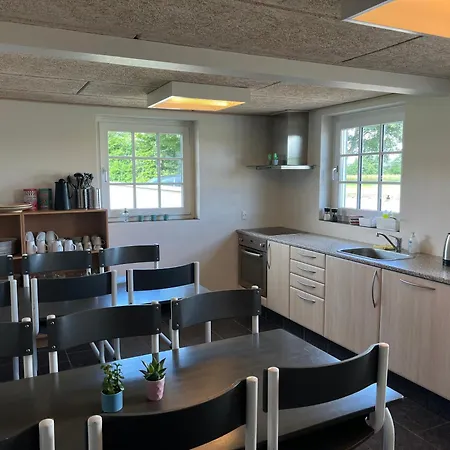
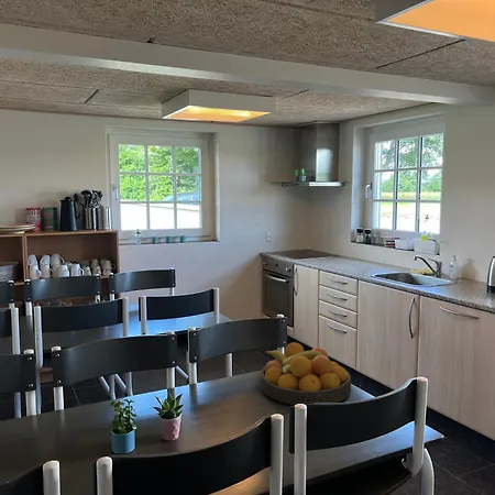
+ fruit bowl (305, 369)
